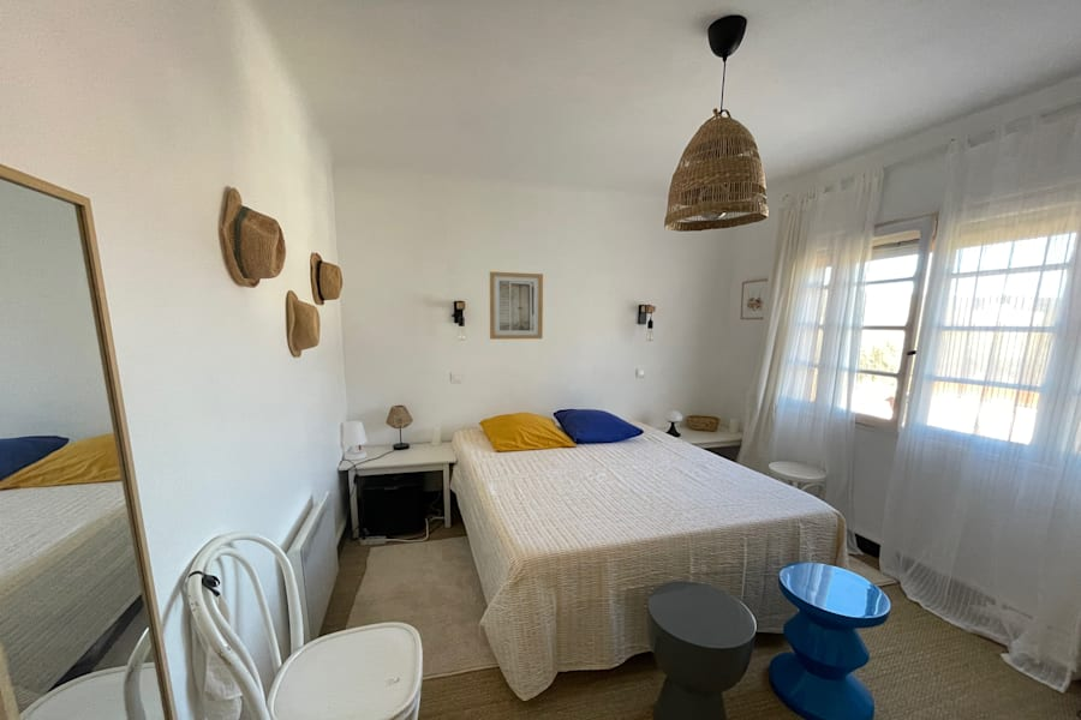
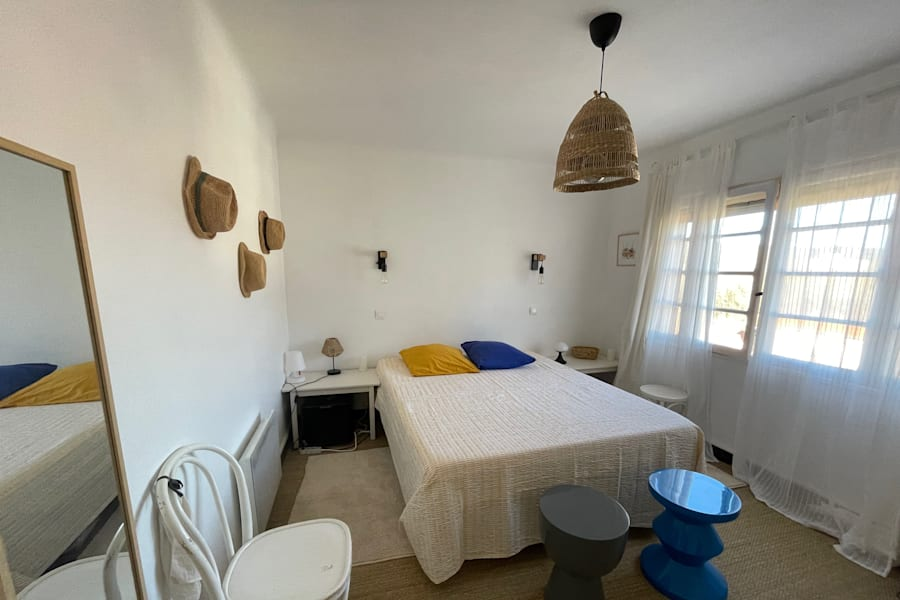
- wall art (516, 306)
